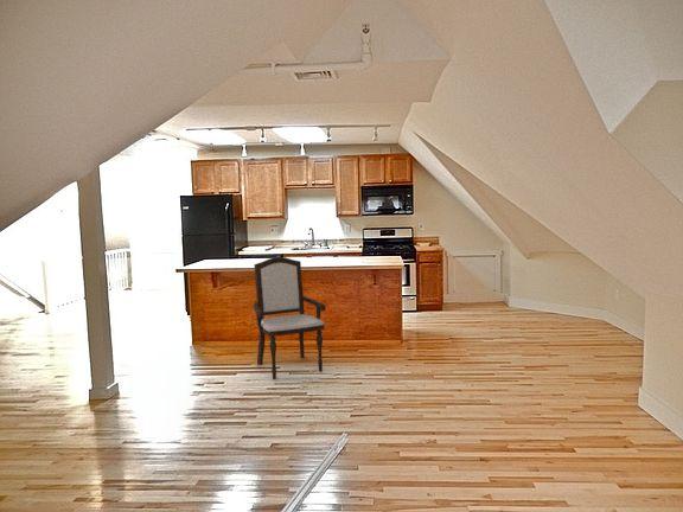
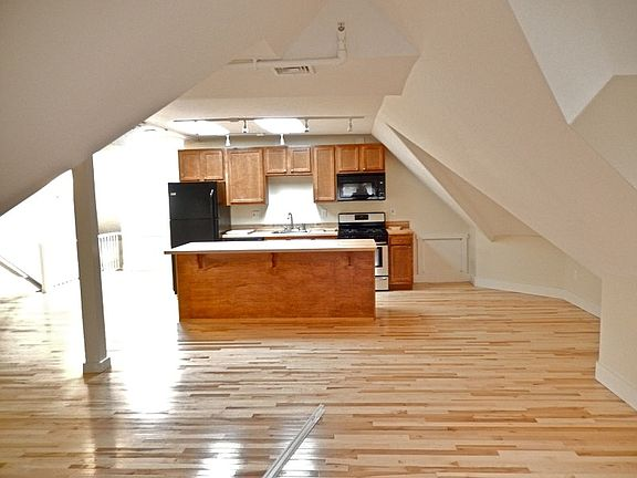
- armchair (287, 312)
